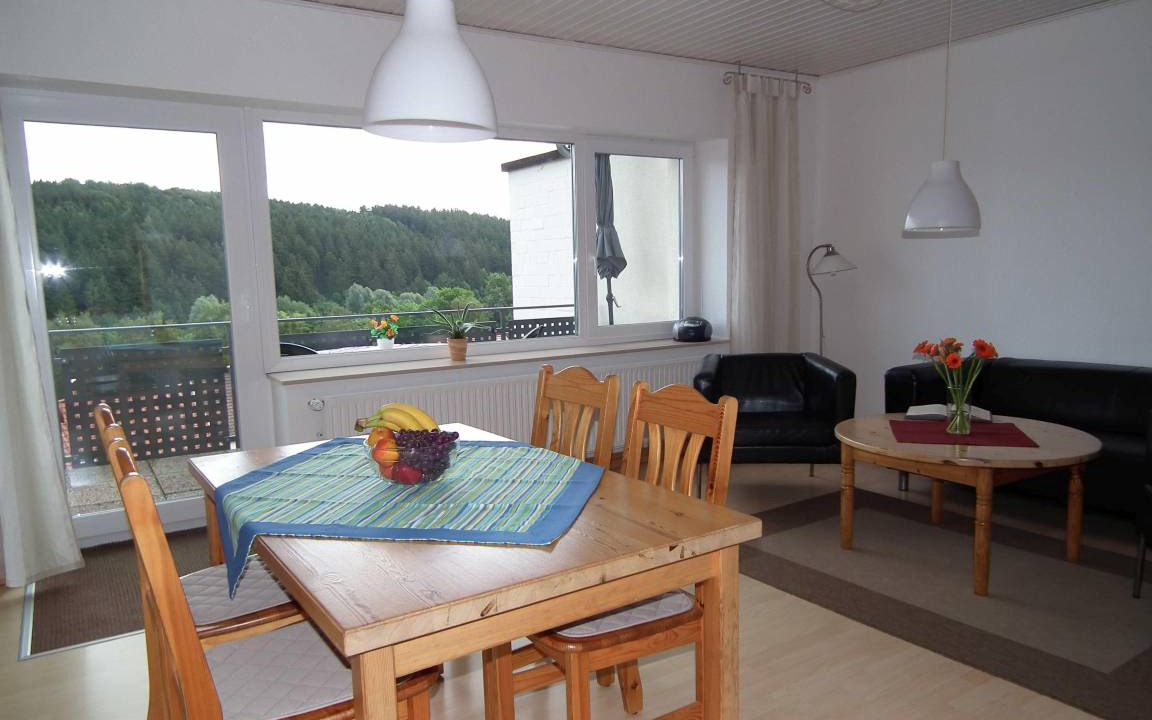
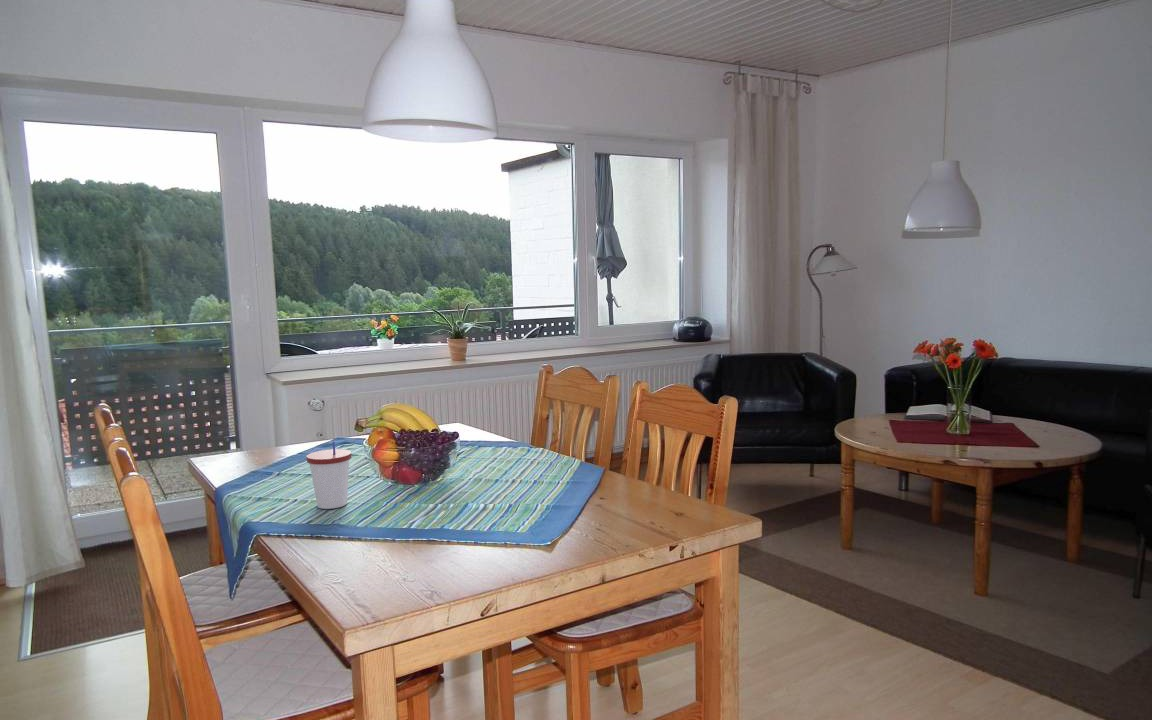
+ cup (330, 473)
